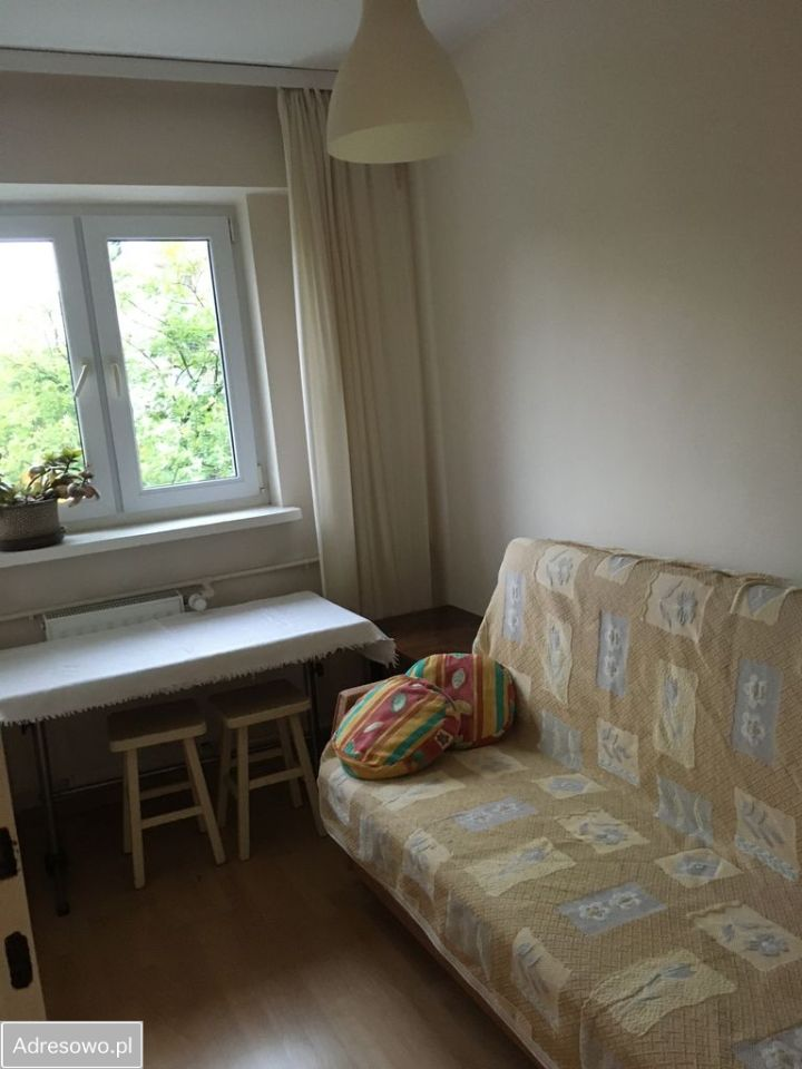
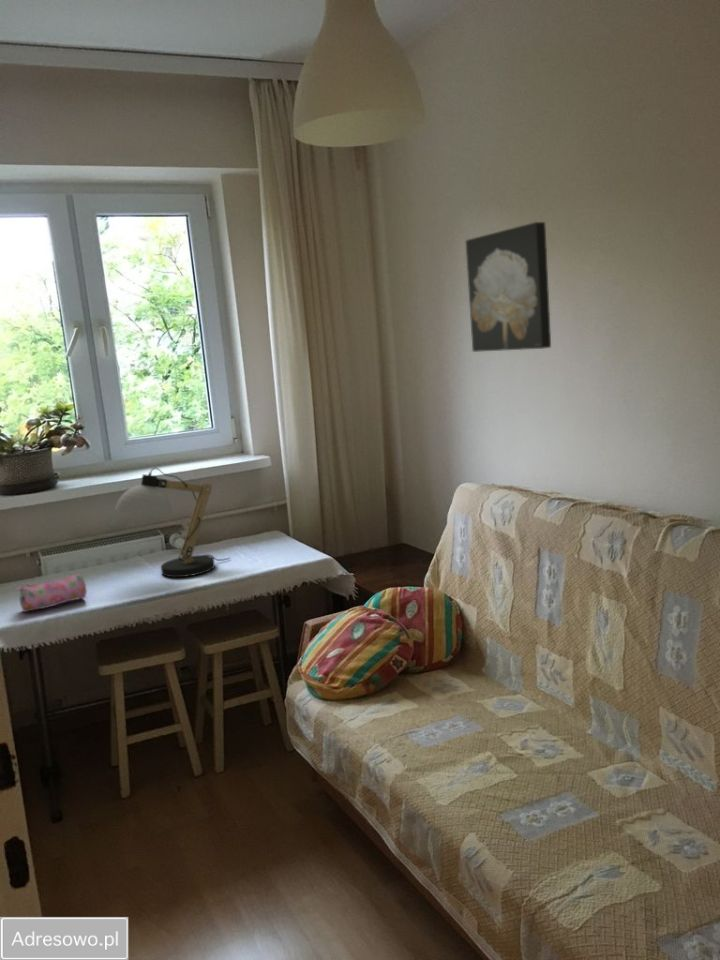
+ wall art (506, 291)
+ pencil case (52, 592)
+ desk lamp (171, 516)
